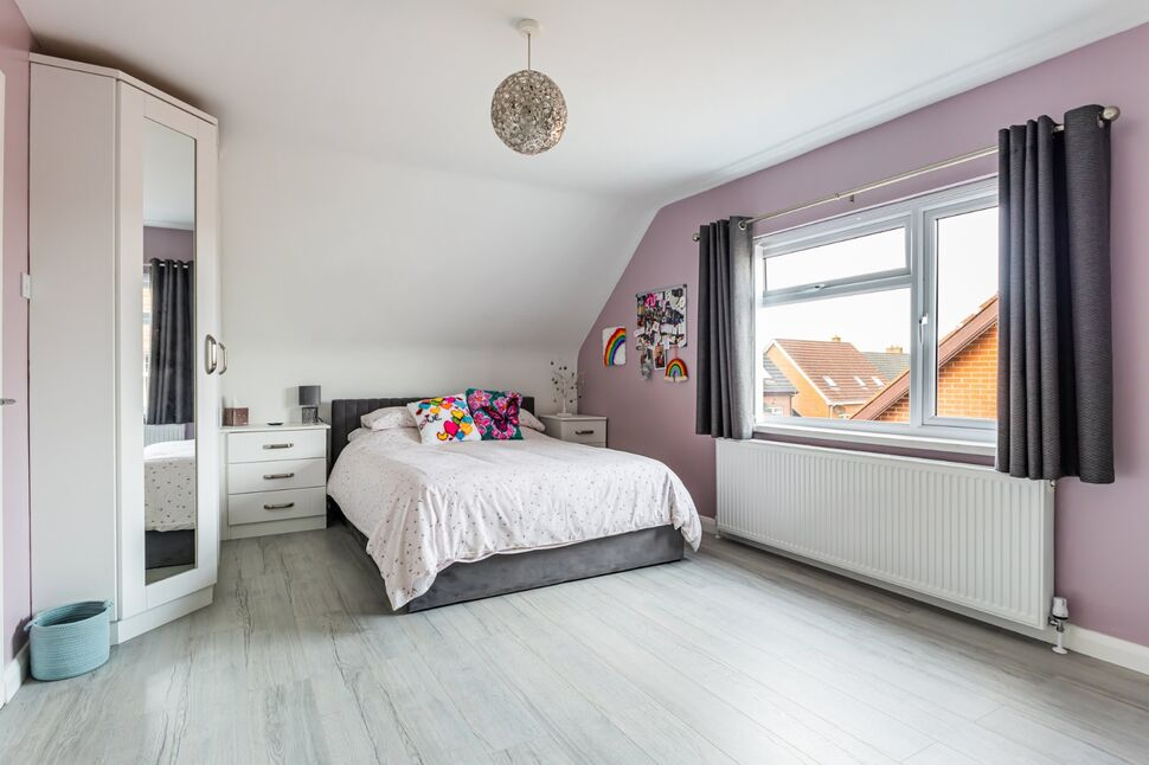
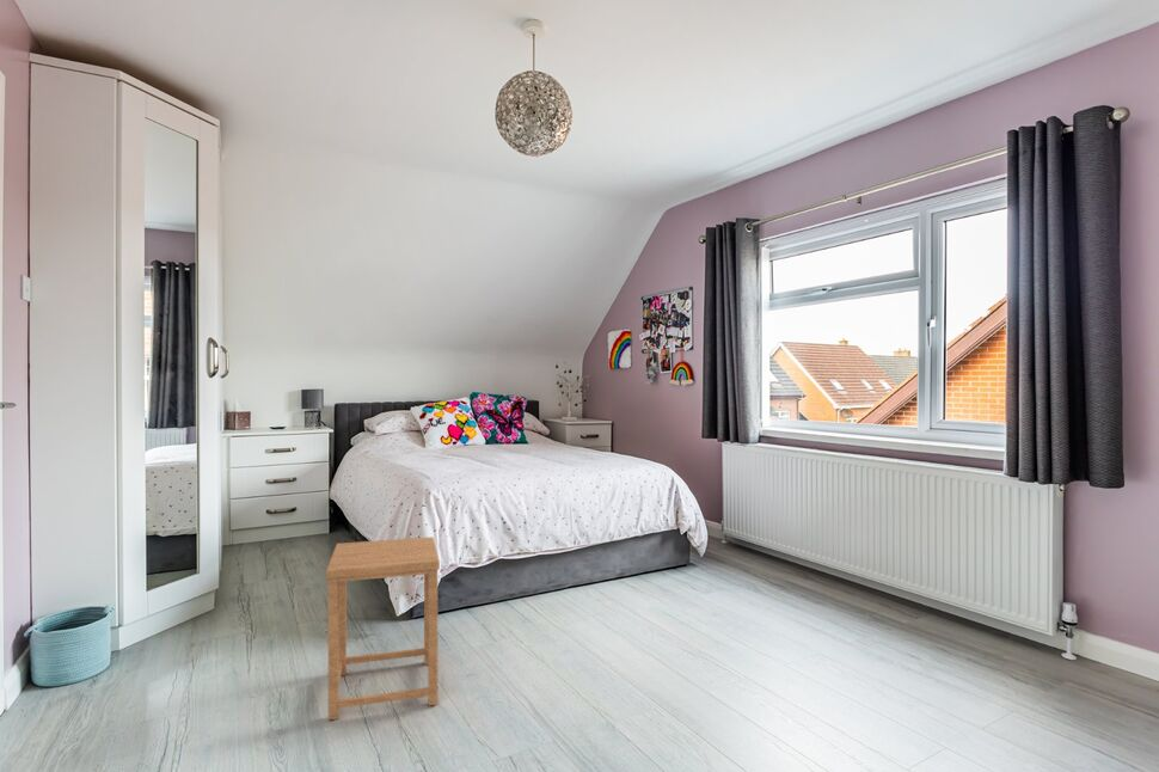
+ side table (392, 651)
